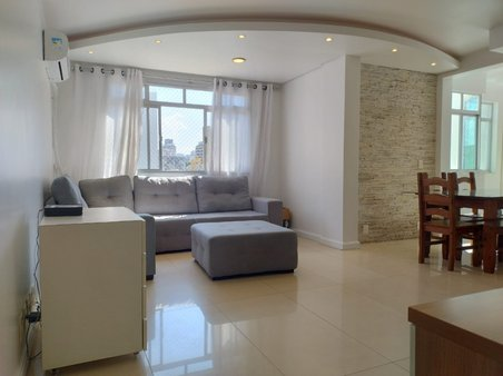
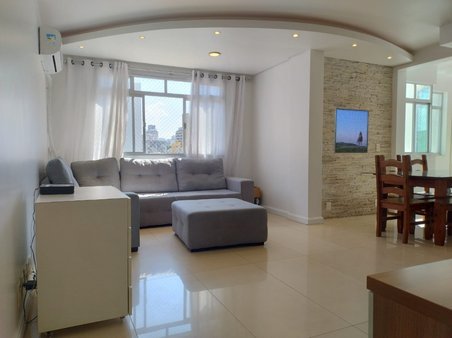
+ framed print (351, 131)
